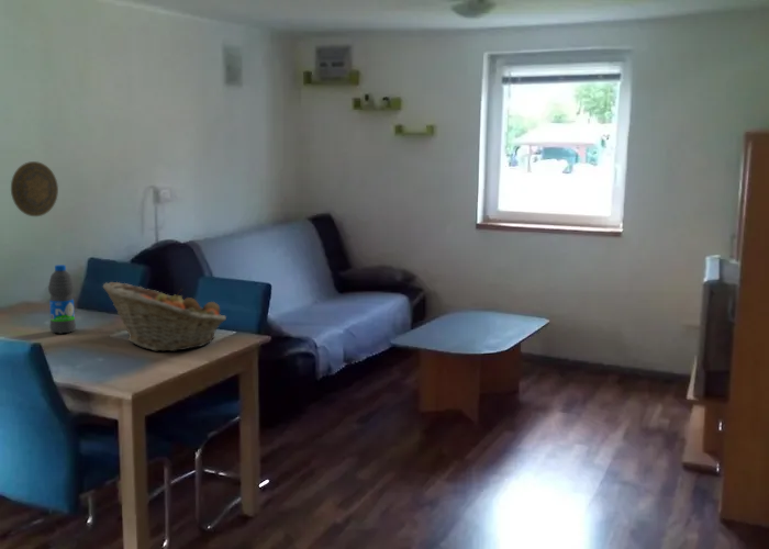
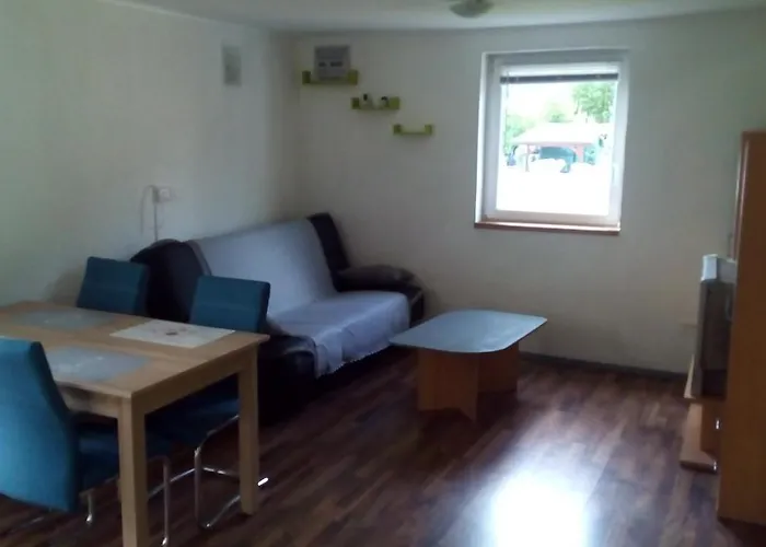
- water bottle (62, 298)
- decorative plate (36, 189)
- fruit basket (164, 312)
